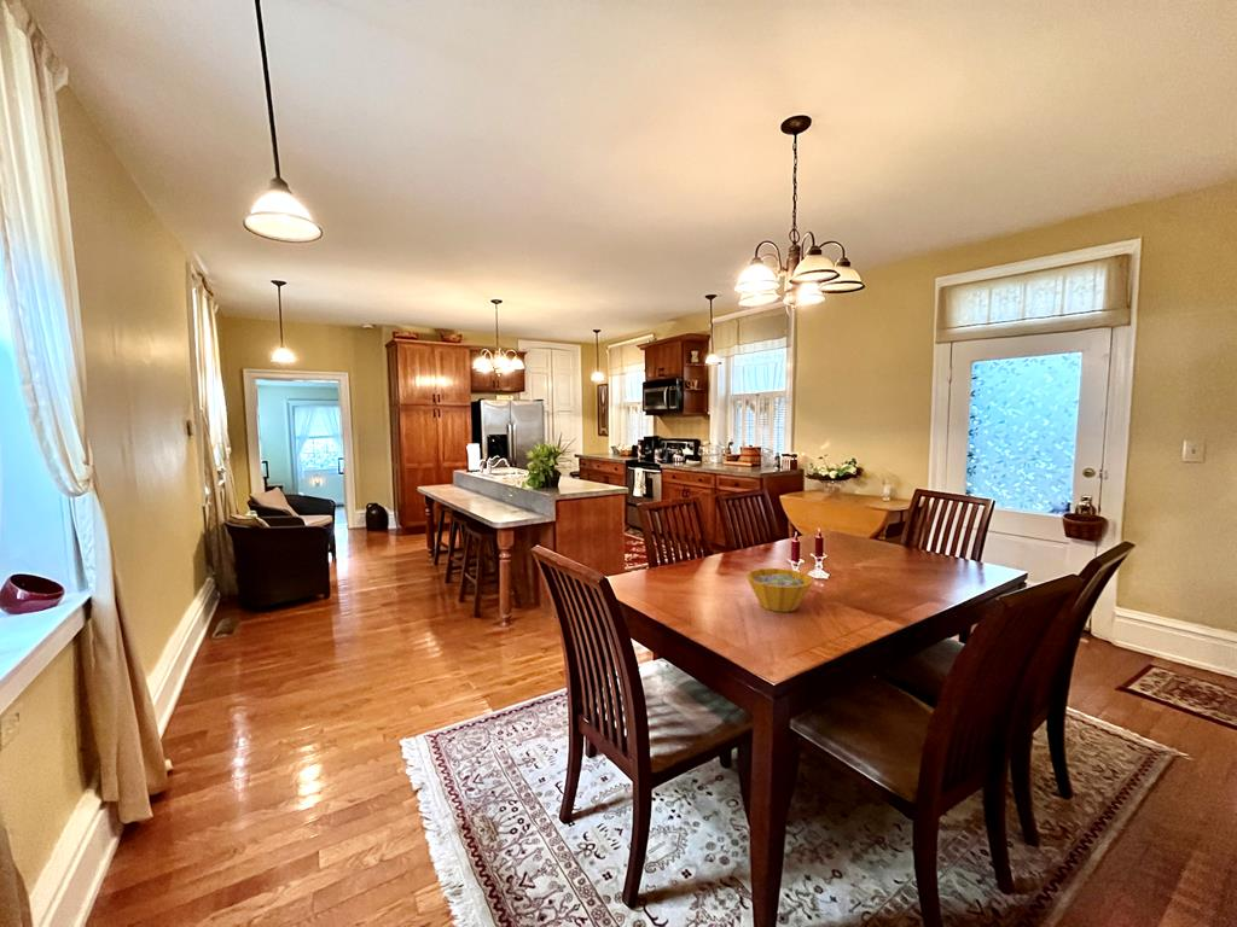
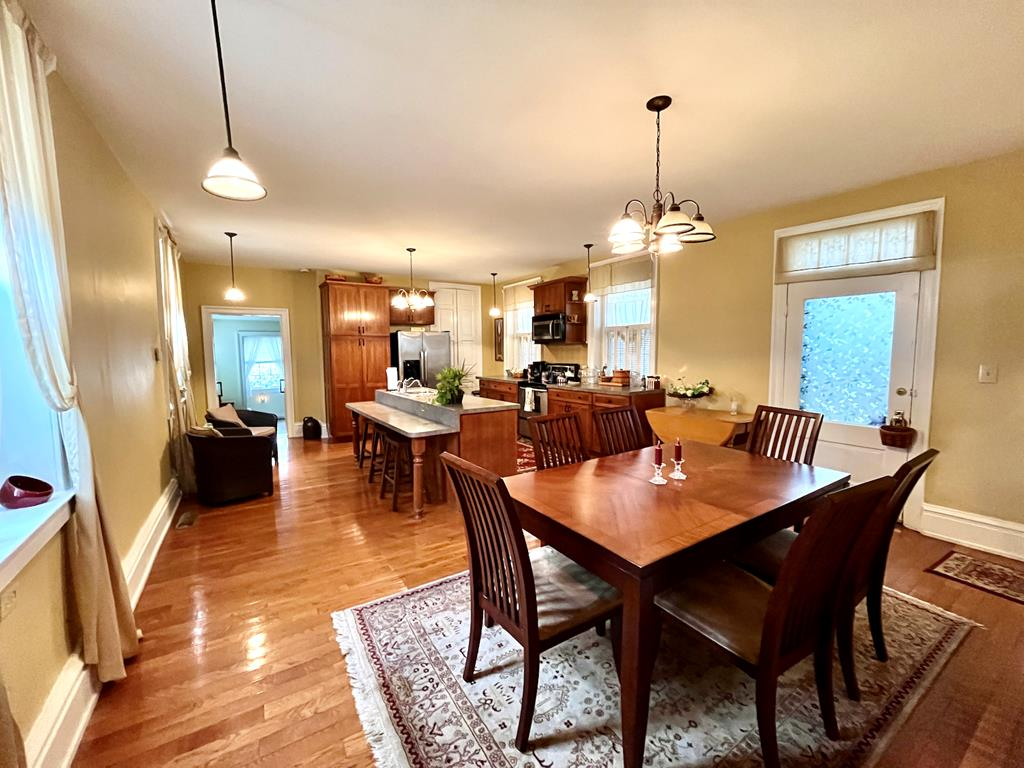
- bowl (778, 590)
